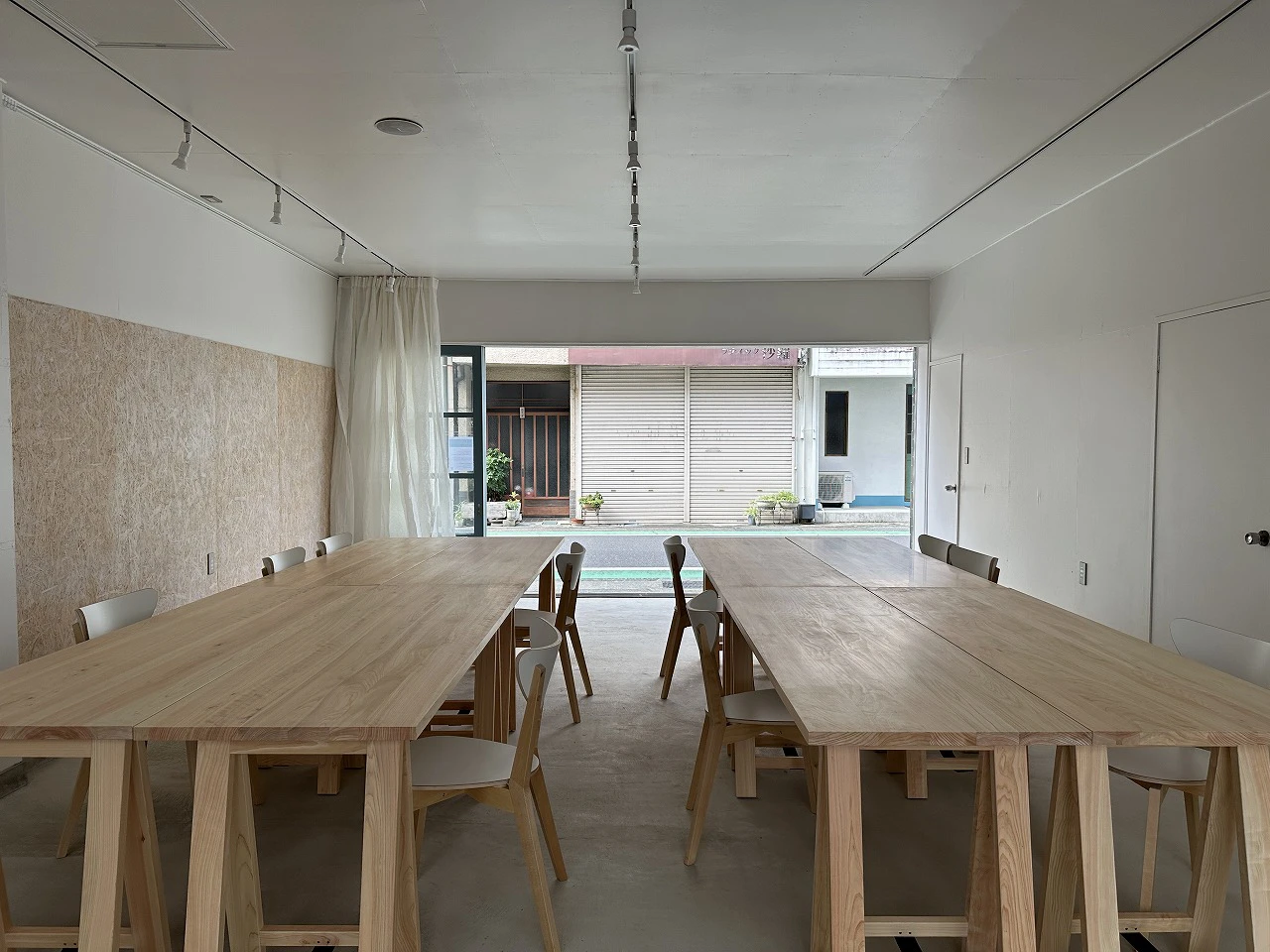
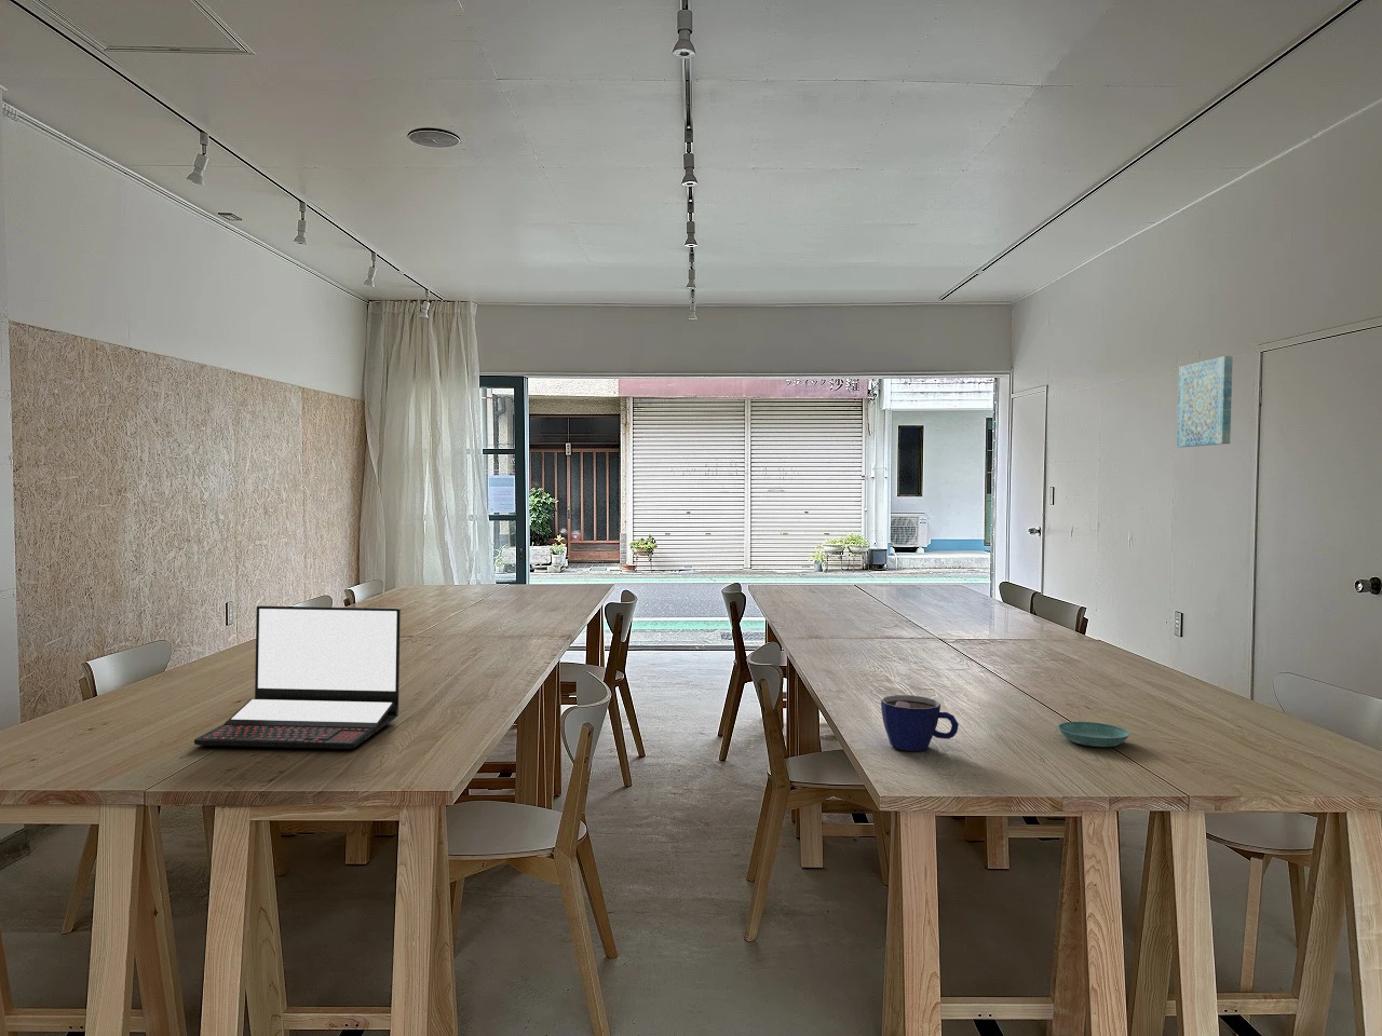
+ saucer (1093, 735)
+ cup (918, 724)
+ wall art (1202, 404)
+ laptop (303, 674)
